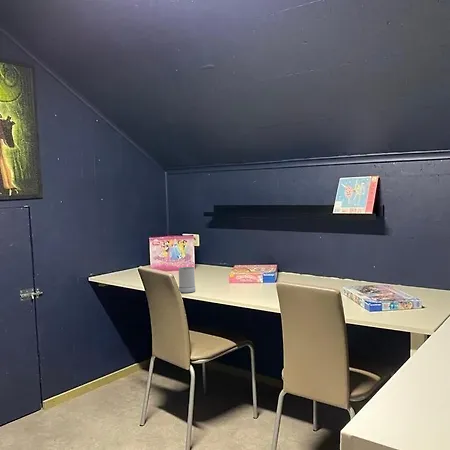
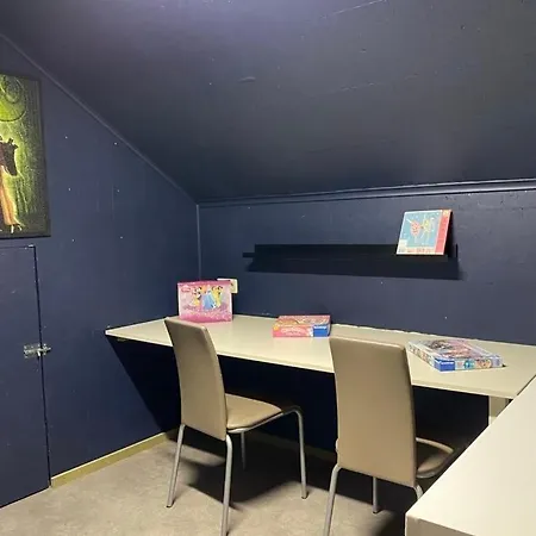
- mug (186, 278)
